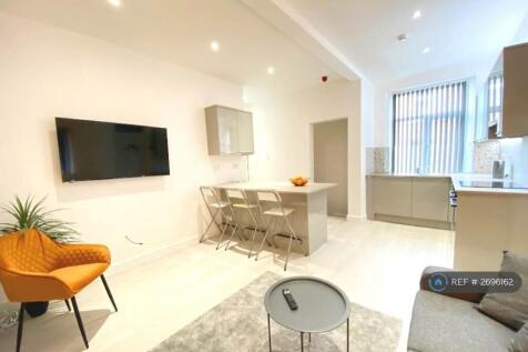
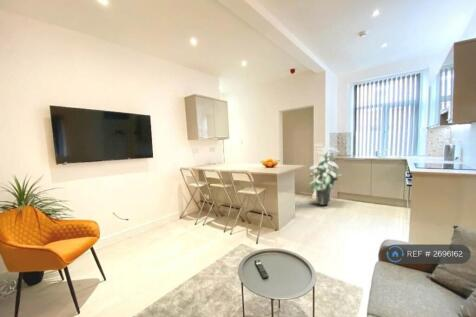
+ indoor plant (323, 174)
